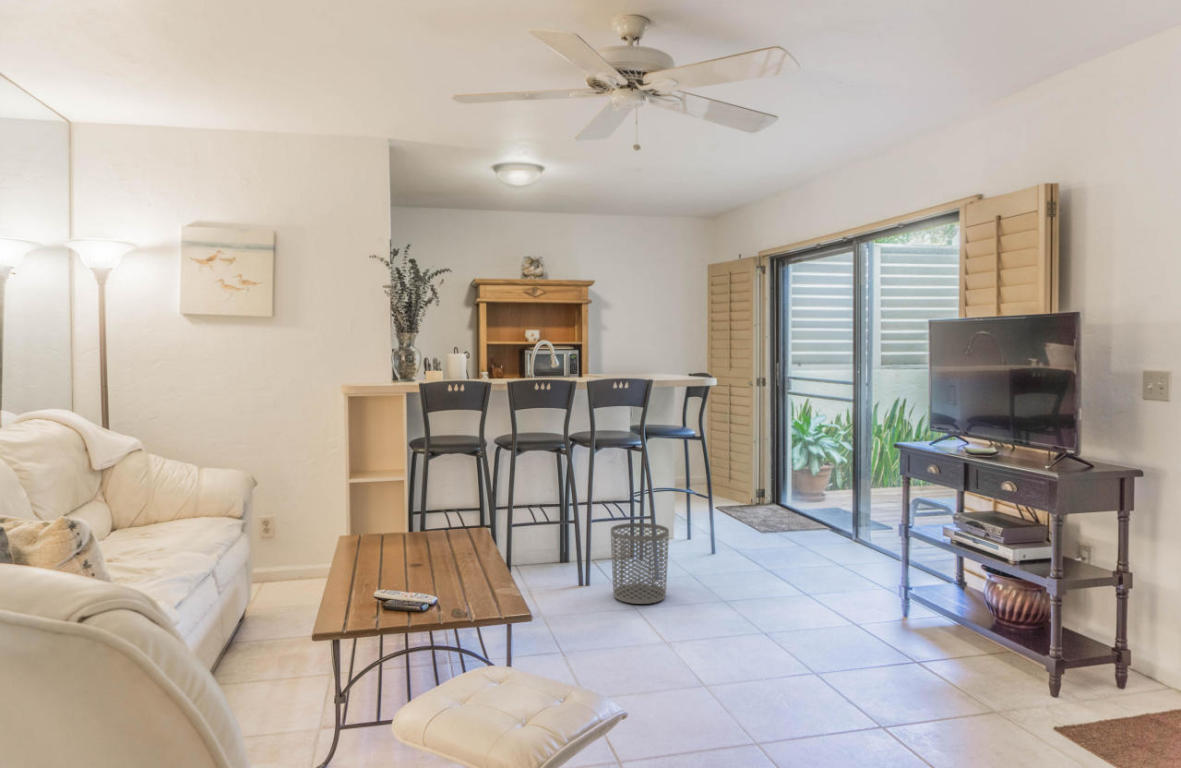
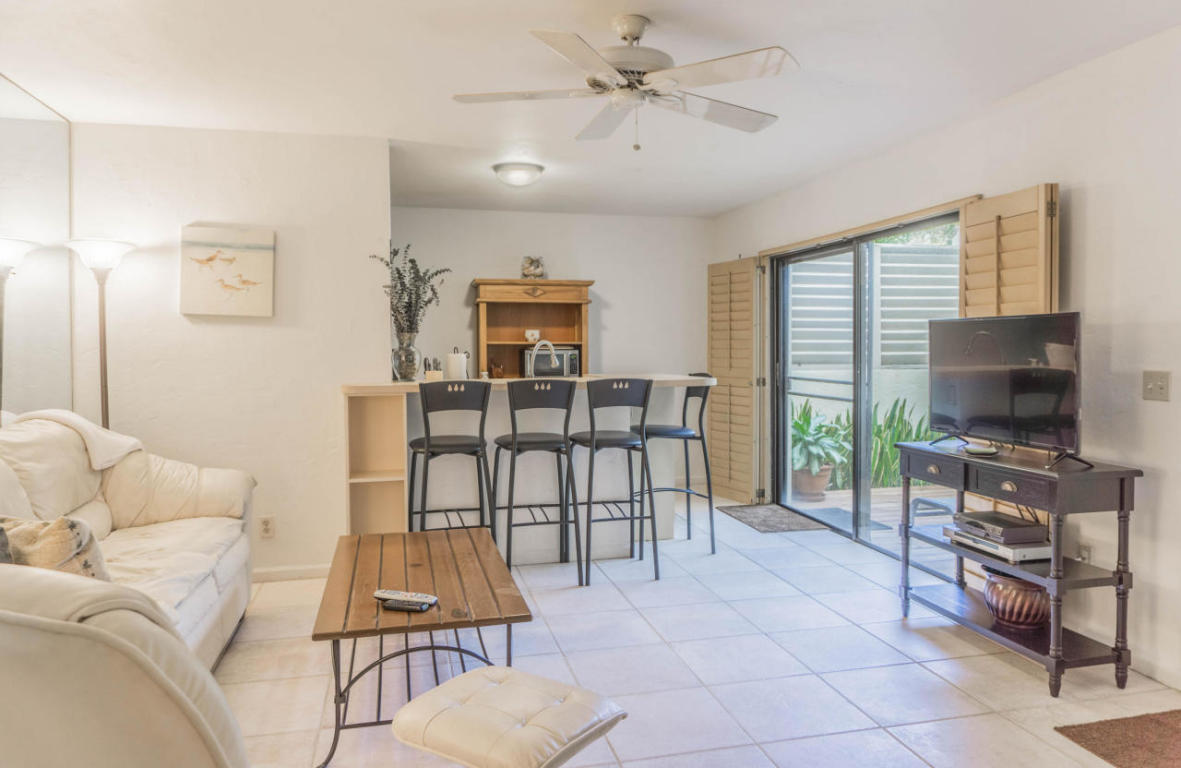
- waste bin (639, 562)
